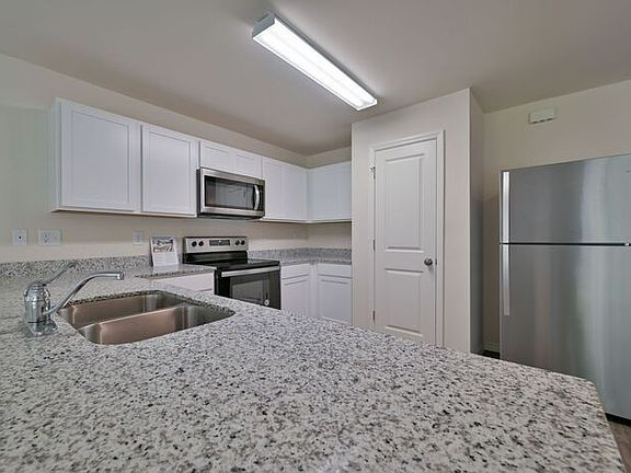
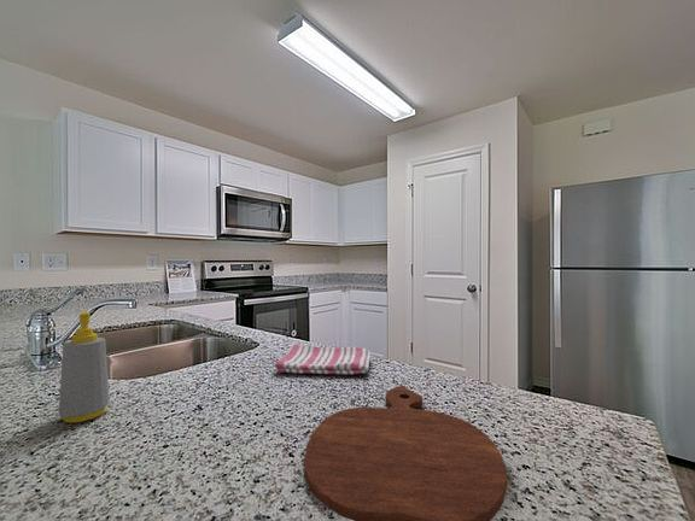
+ cutting board (401, 432)
+ soap bottle (84, 363)
+ dish towel (326, 357)
